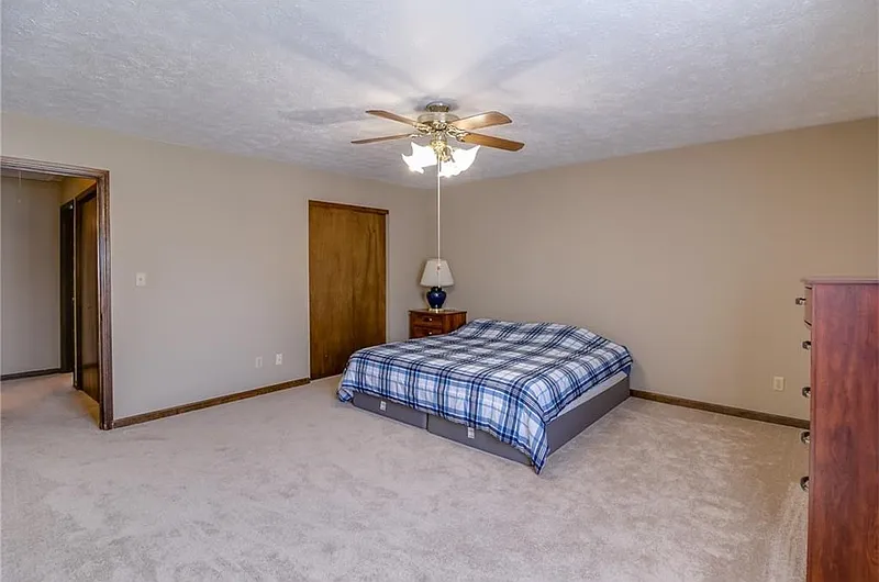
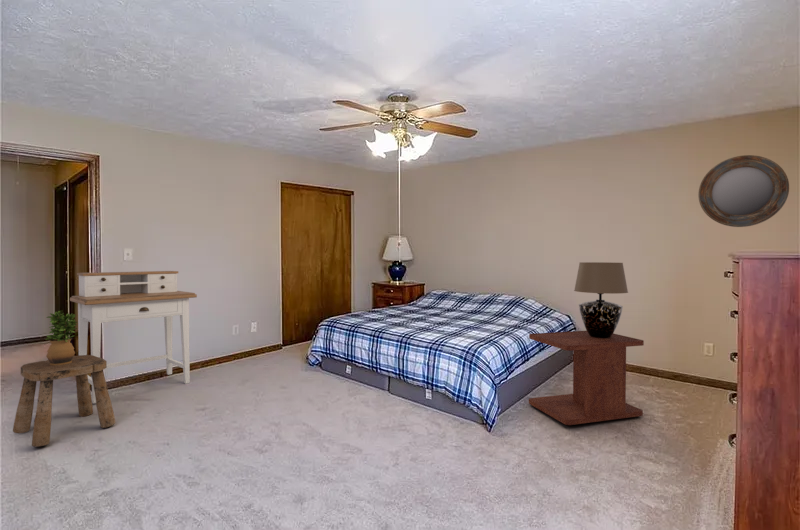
+ desk (135, 319)
+ side table (583, 374)
+ home mirror (741, 191)
+ potted plant (64, 336)
+ table lamp (600, 299)
+ stool (77, 396)
